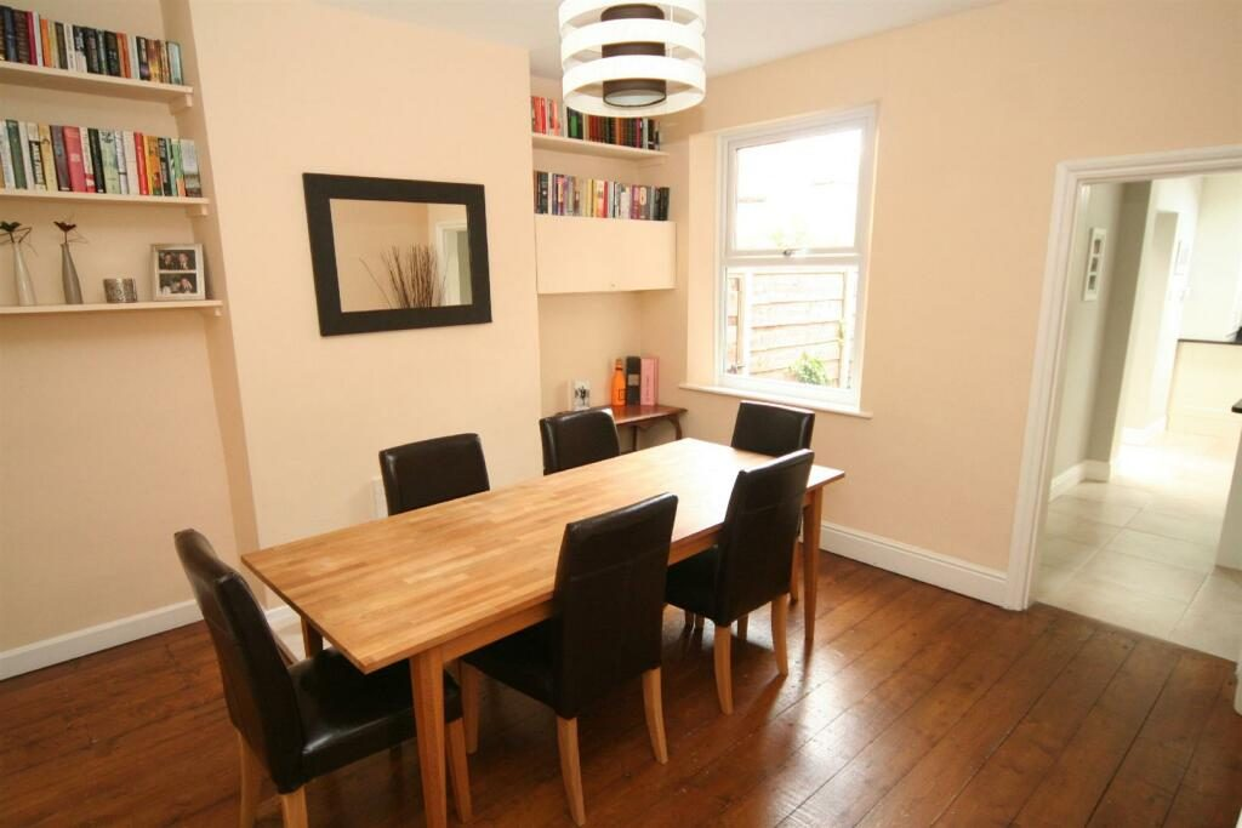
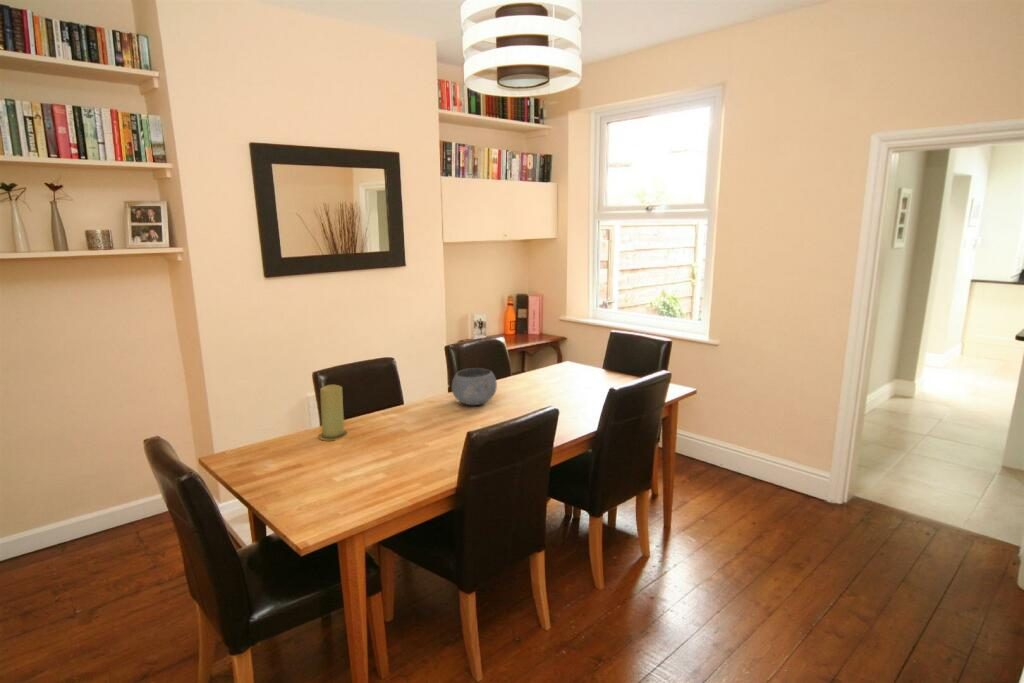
+ candle (331, 411)
+ bowl (474, 387)
